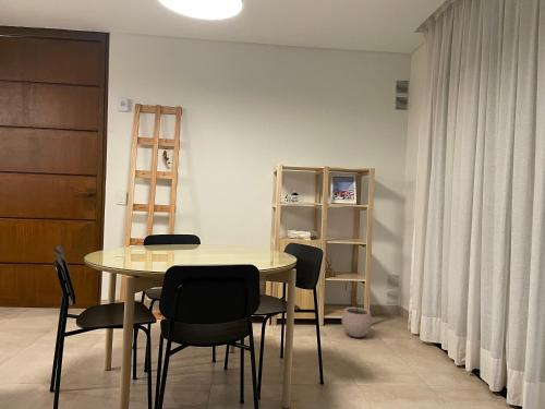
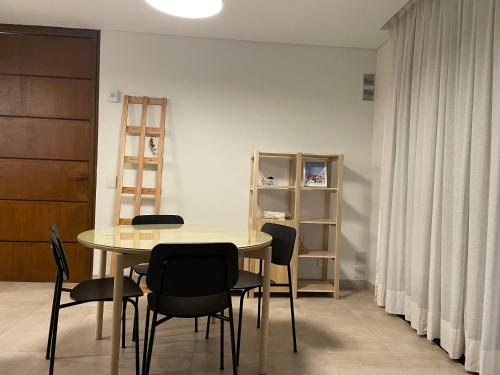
- plant pot (356, 317)
